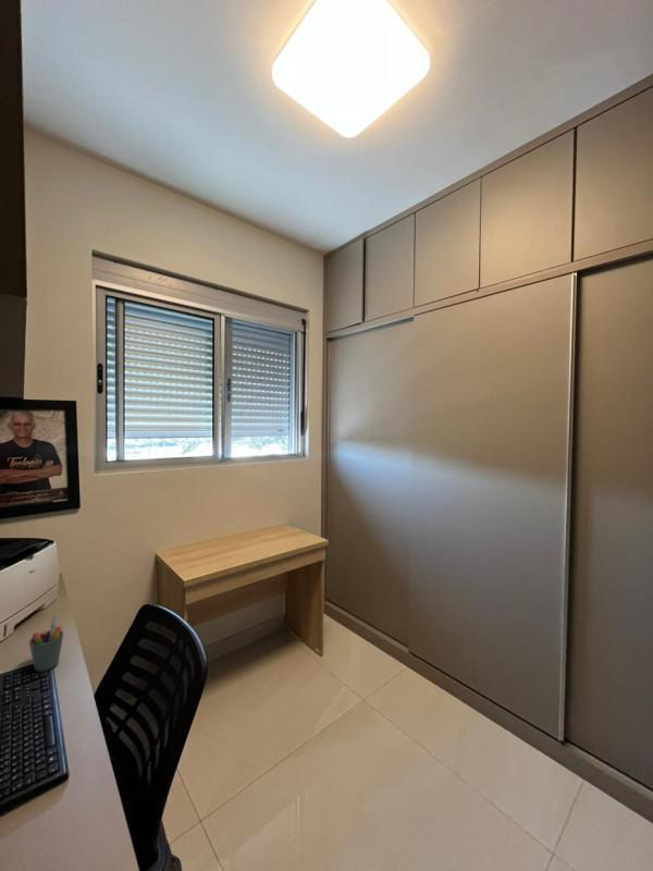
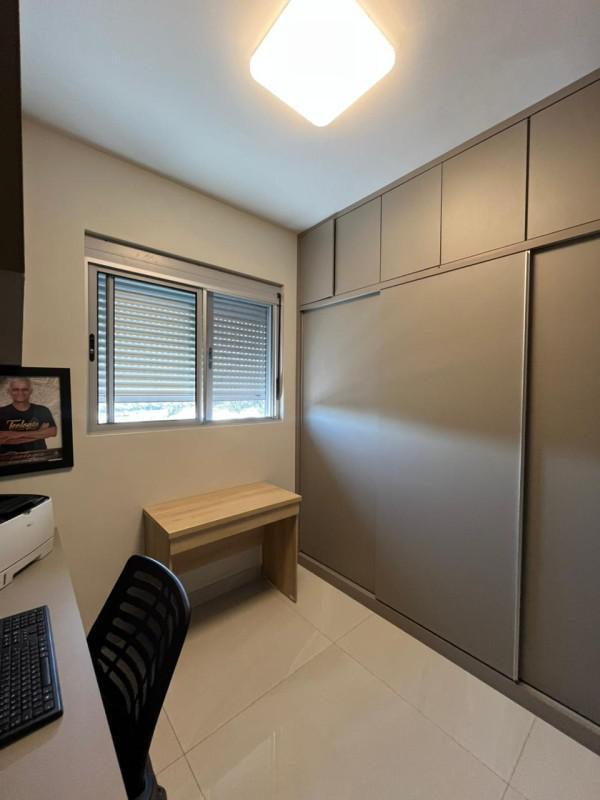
- pen holder (47, 643)
